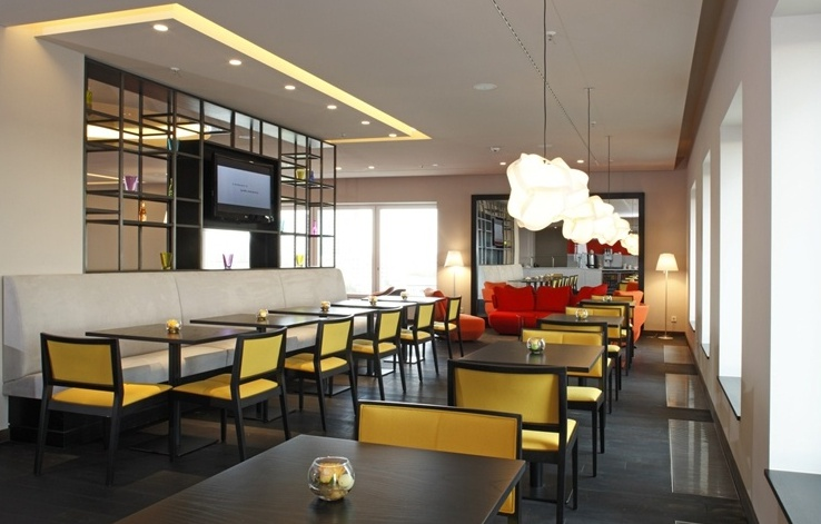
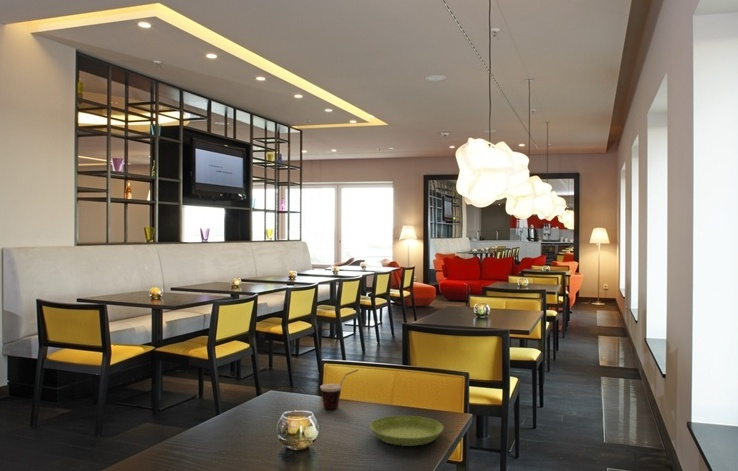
+ cup (339, 388)
+ saucer (406, 431)
